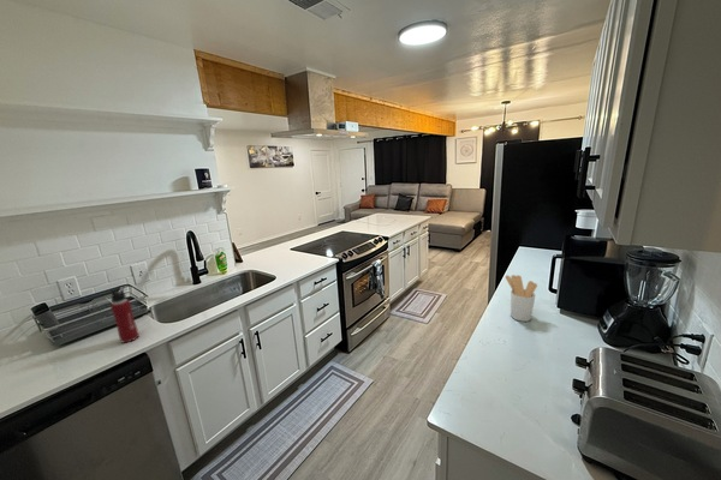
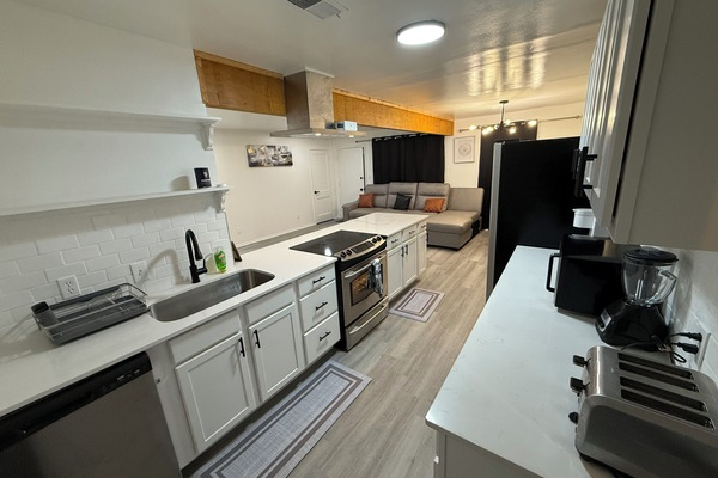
- utensil holder (518, 296)
- water bottle (123, 313)
